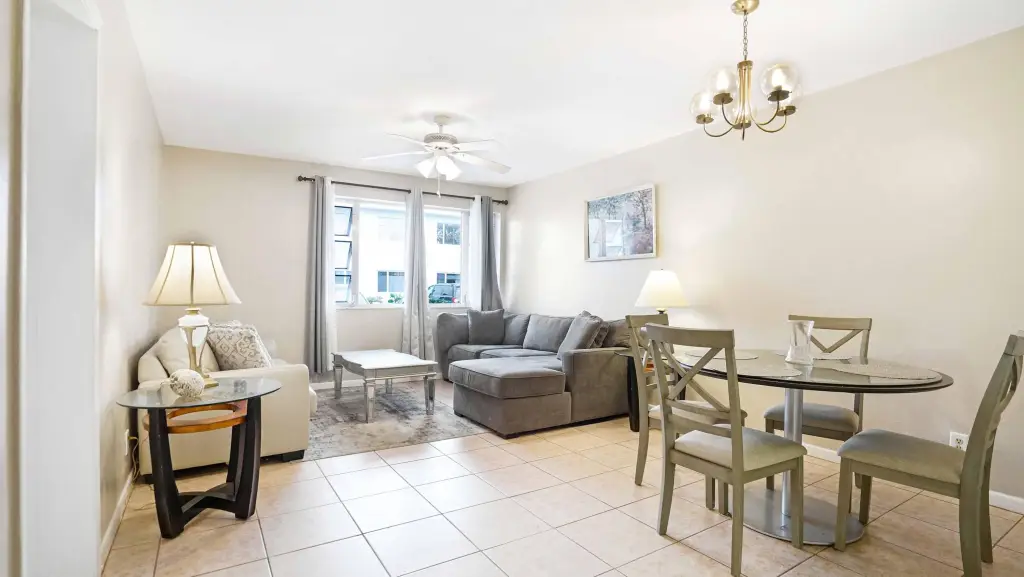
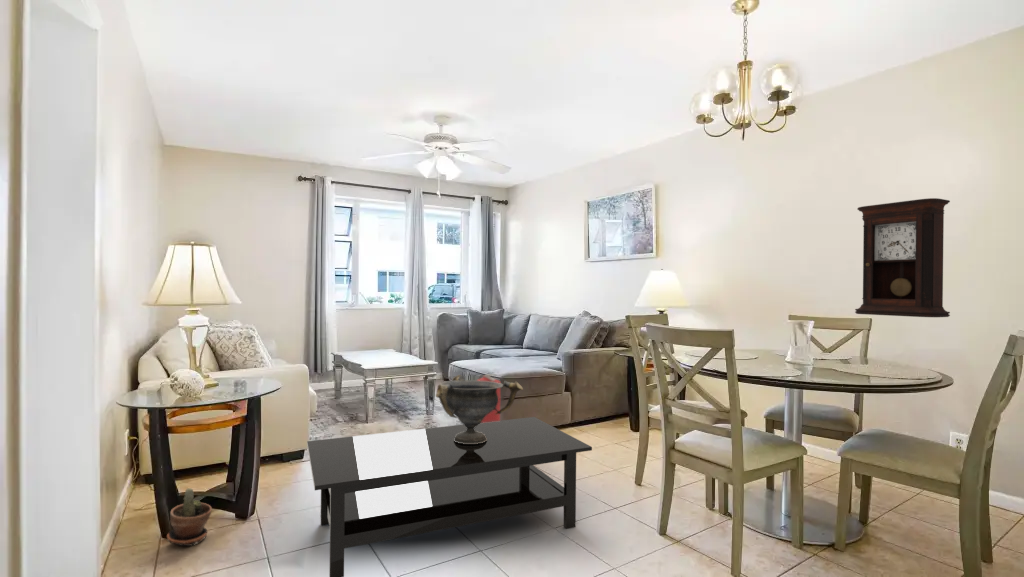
+ decorative bowl (464, 408)
+ fire extinguisher (489, 413)
+ potted plant (189, 512)
+ pendulum clock (898, 259)
+ coffee table (447, 484)
